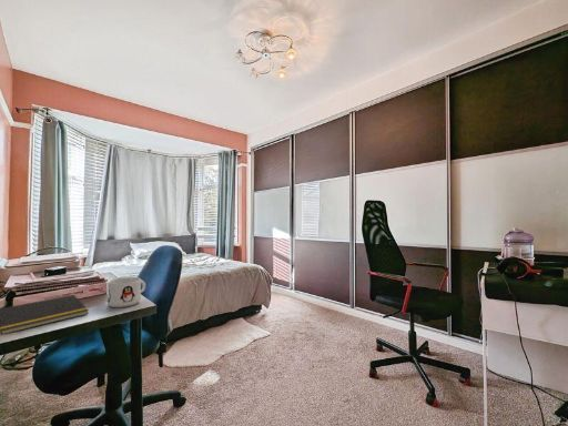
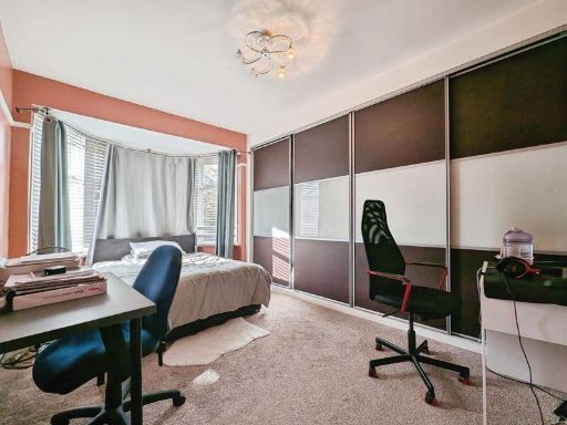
- mug (129, 290)
- notepad (42, 312)
